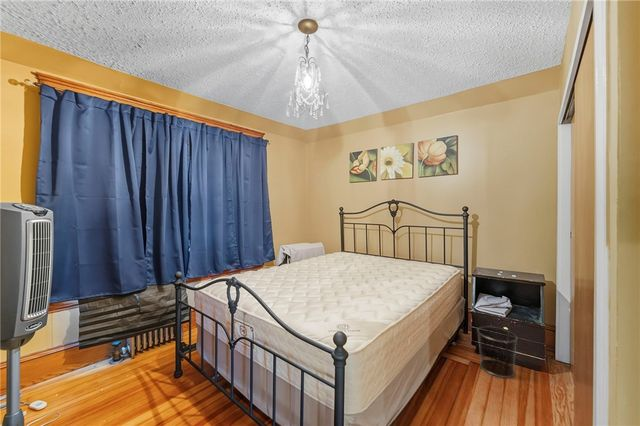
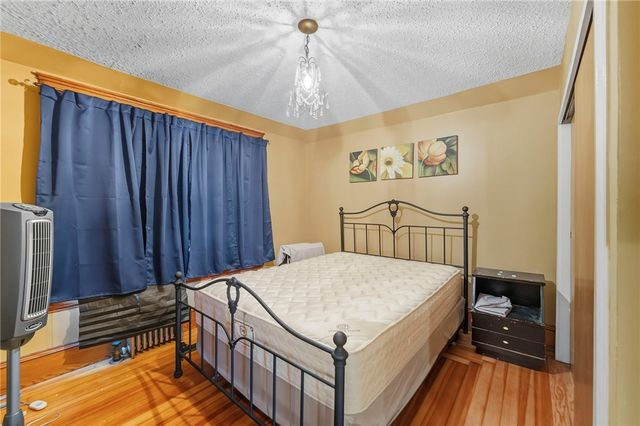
- waste bin (496, 351)
